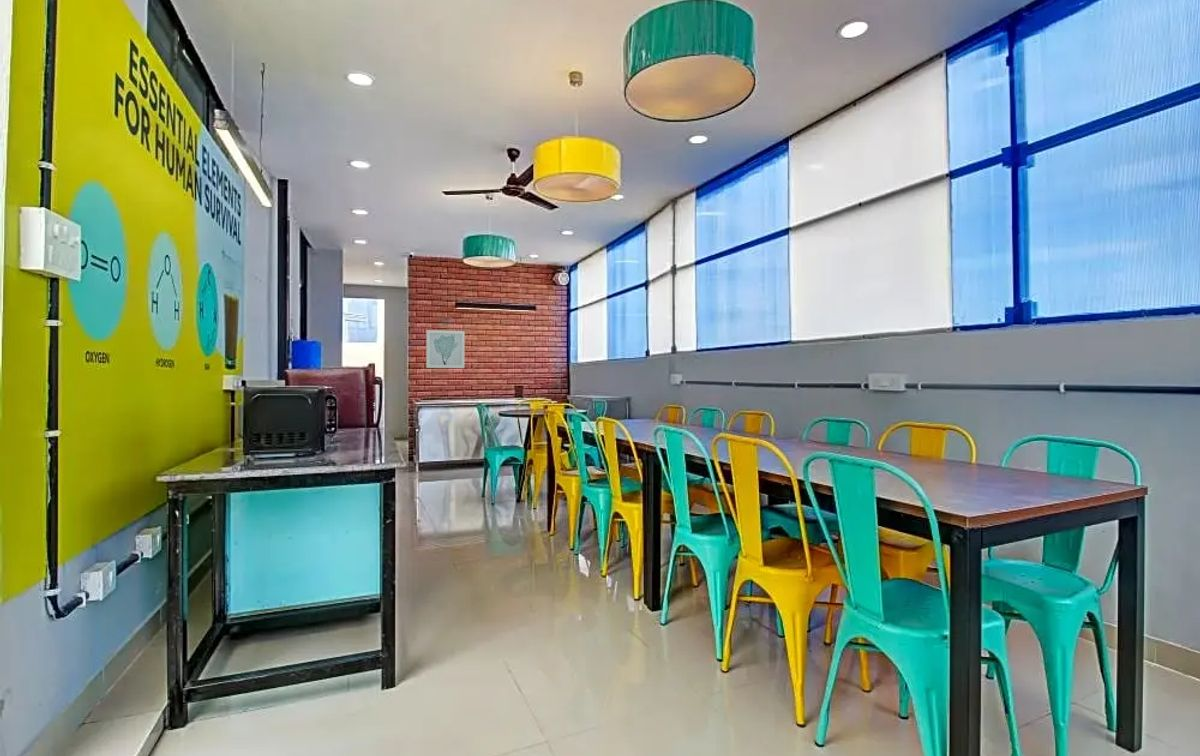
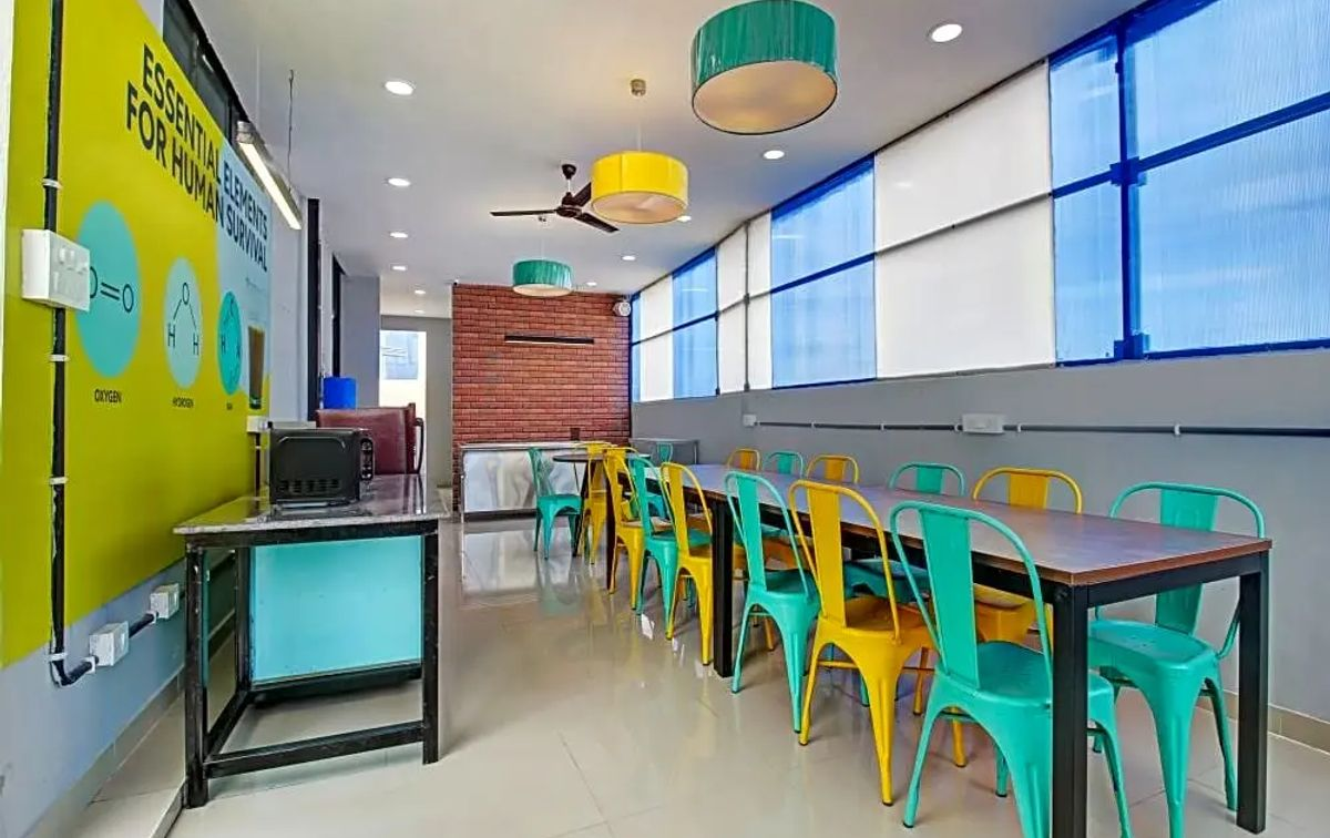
- wall art (445, 349)
